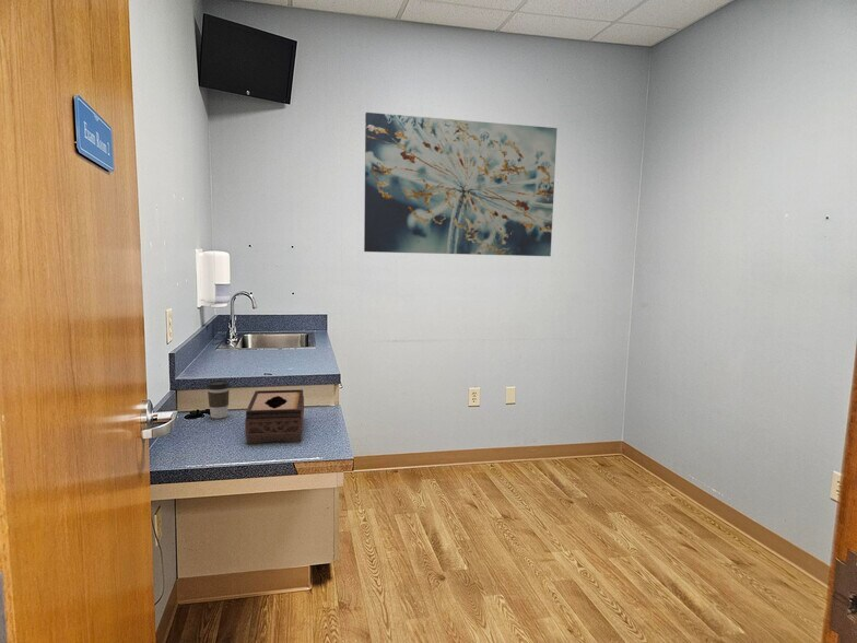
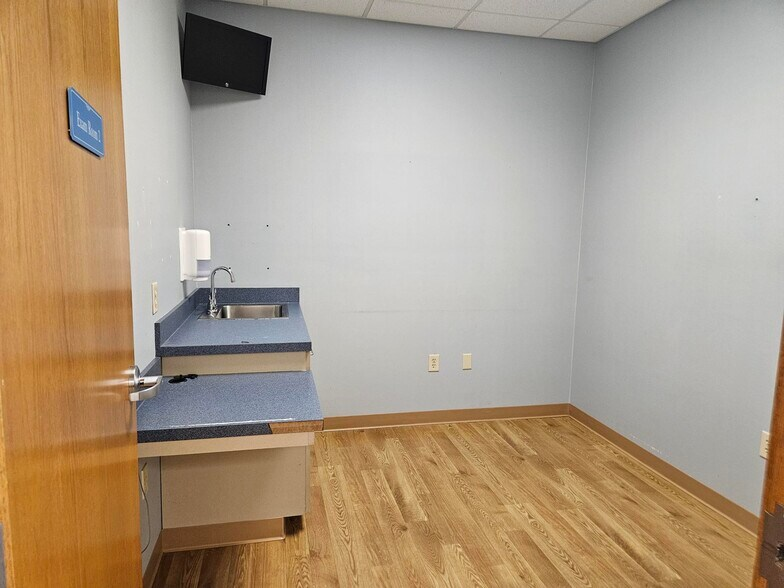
- coffee cup (219, 399)
- wall art (462, 188)
- tissue box (277, 414)
